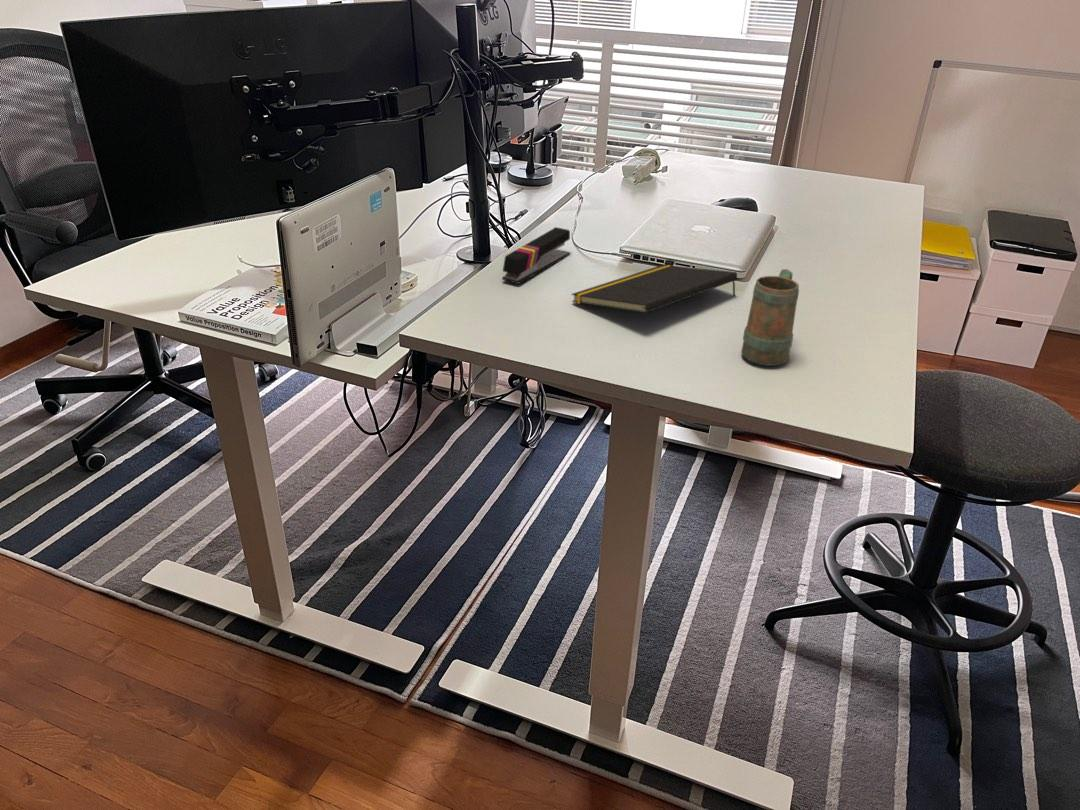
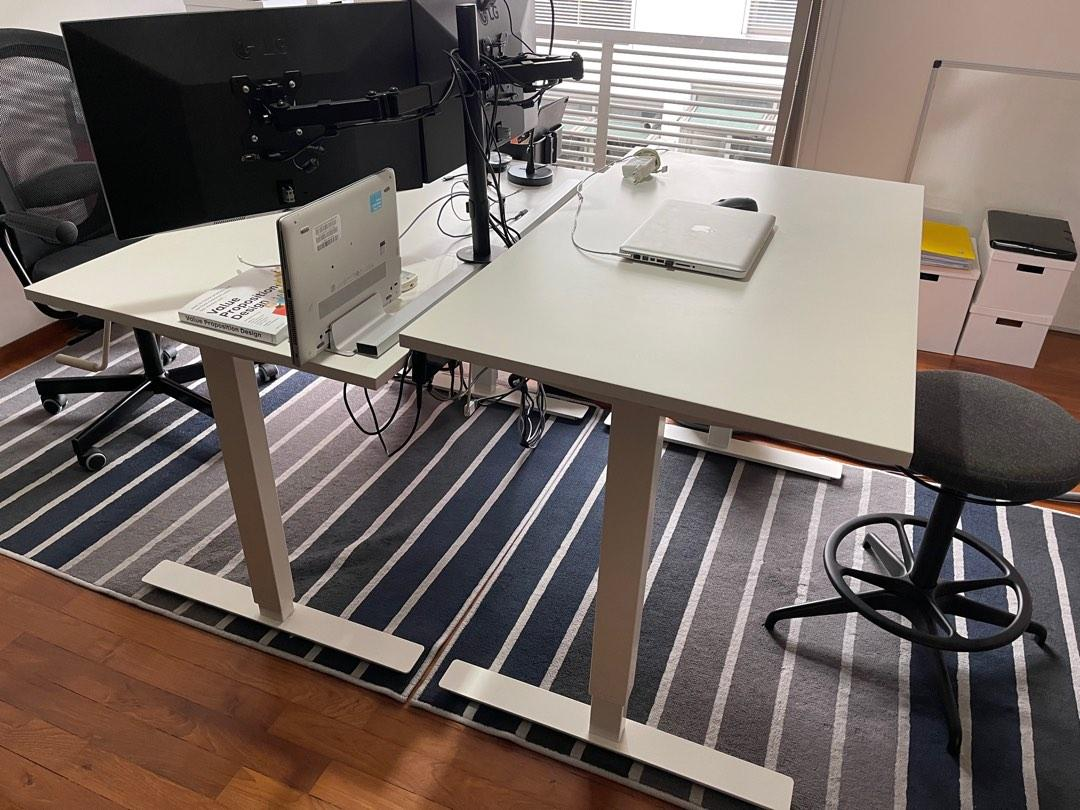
- mug (774, 315)
- notepad (654, 287)
- stapler (537, 253)
